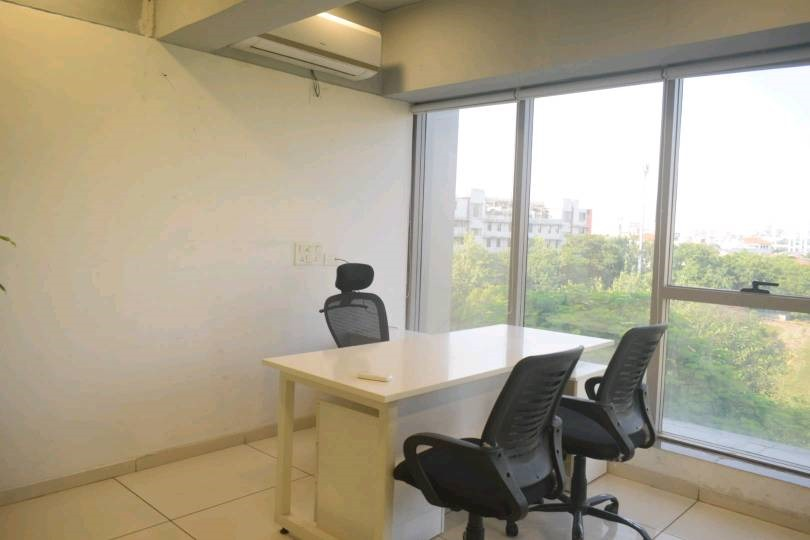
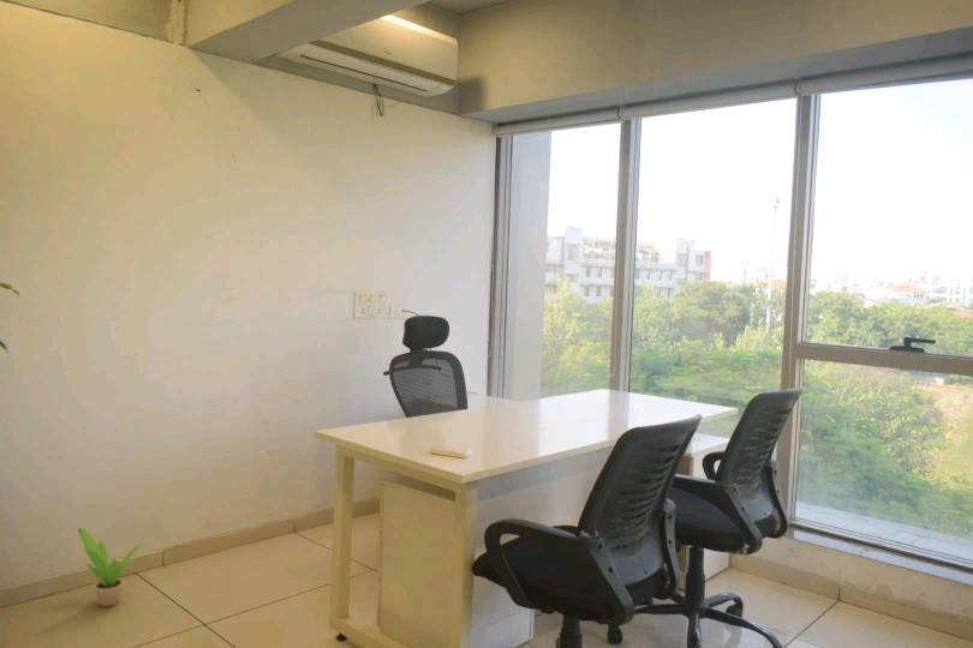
+ potted plant (109, 568)
